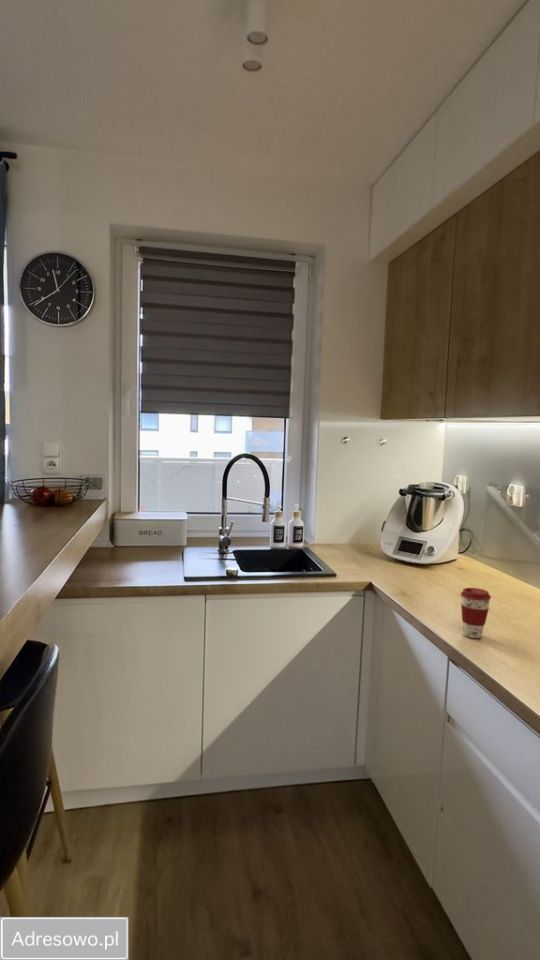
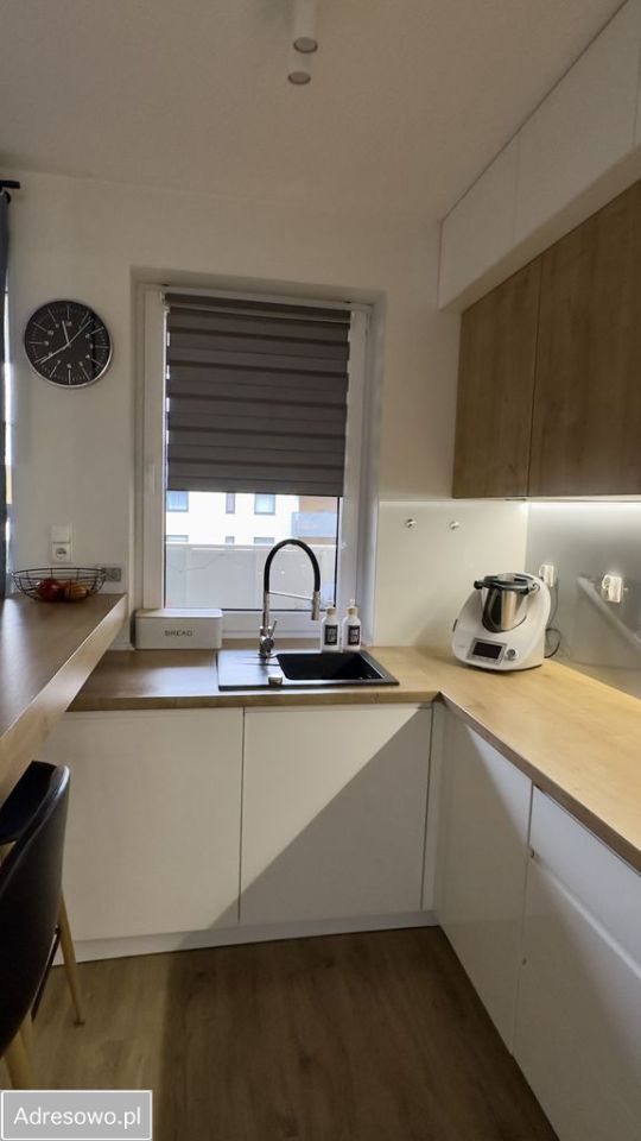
- coffee cup (474, 612)
